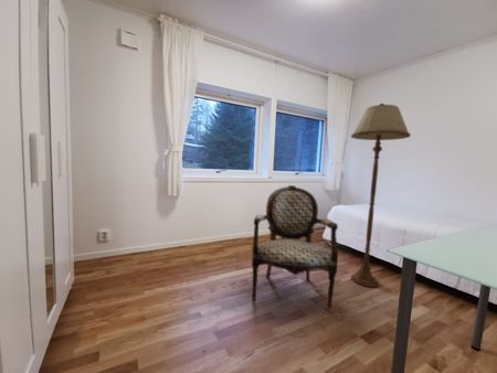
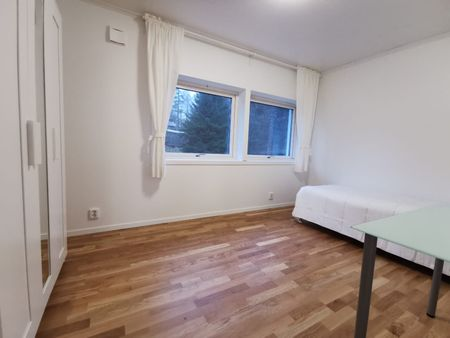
- armchair (289, 238)
- floor lamp (373, 194)
